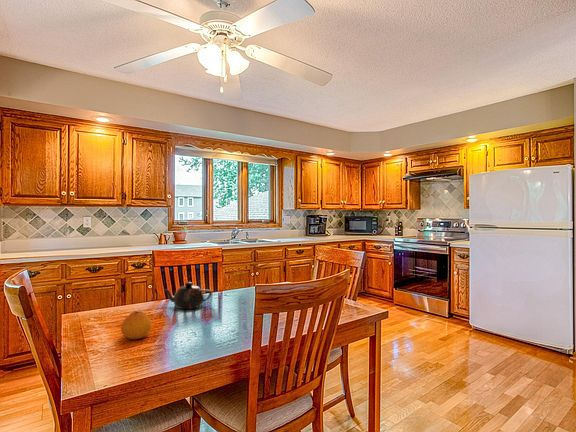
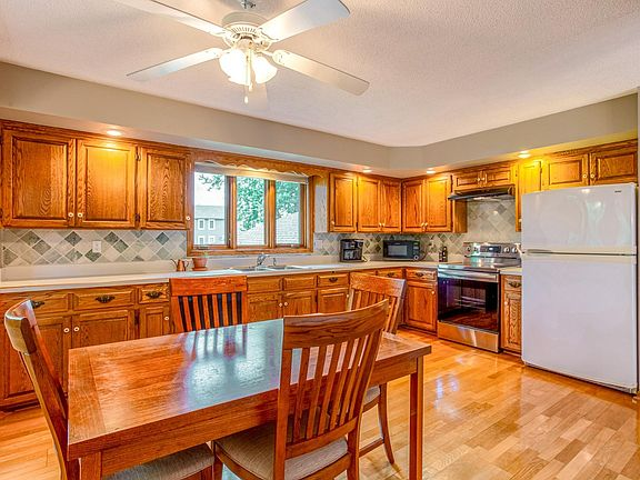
- teapot (187, 294)
- fruit (136, 324)
